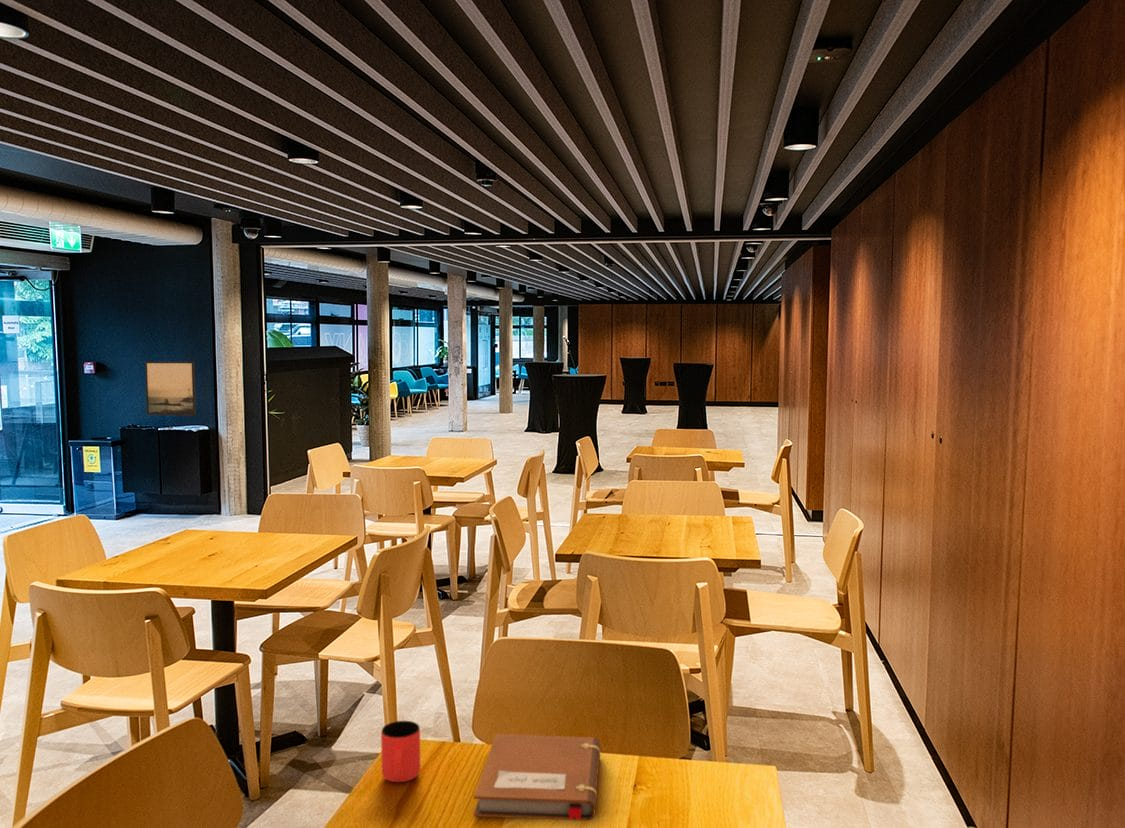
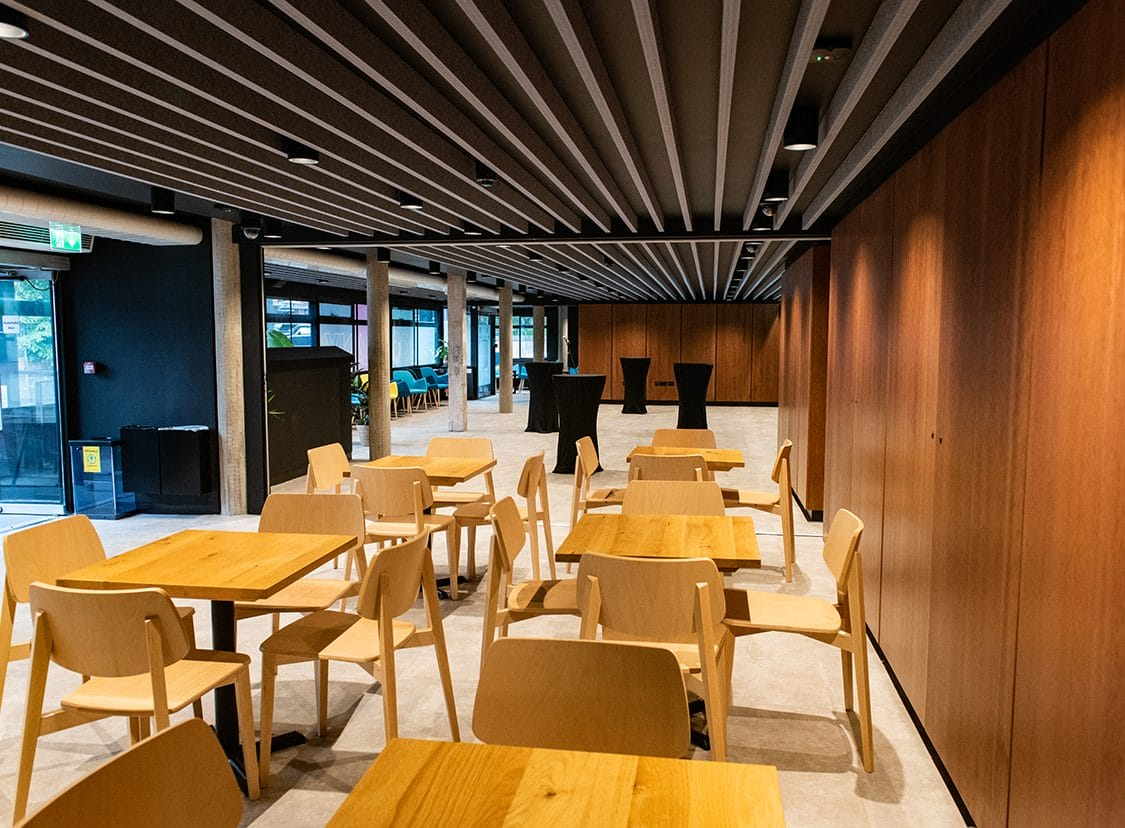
- notebook (541, 775)
- cup (400, 755)
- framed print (170, 388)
